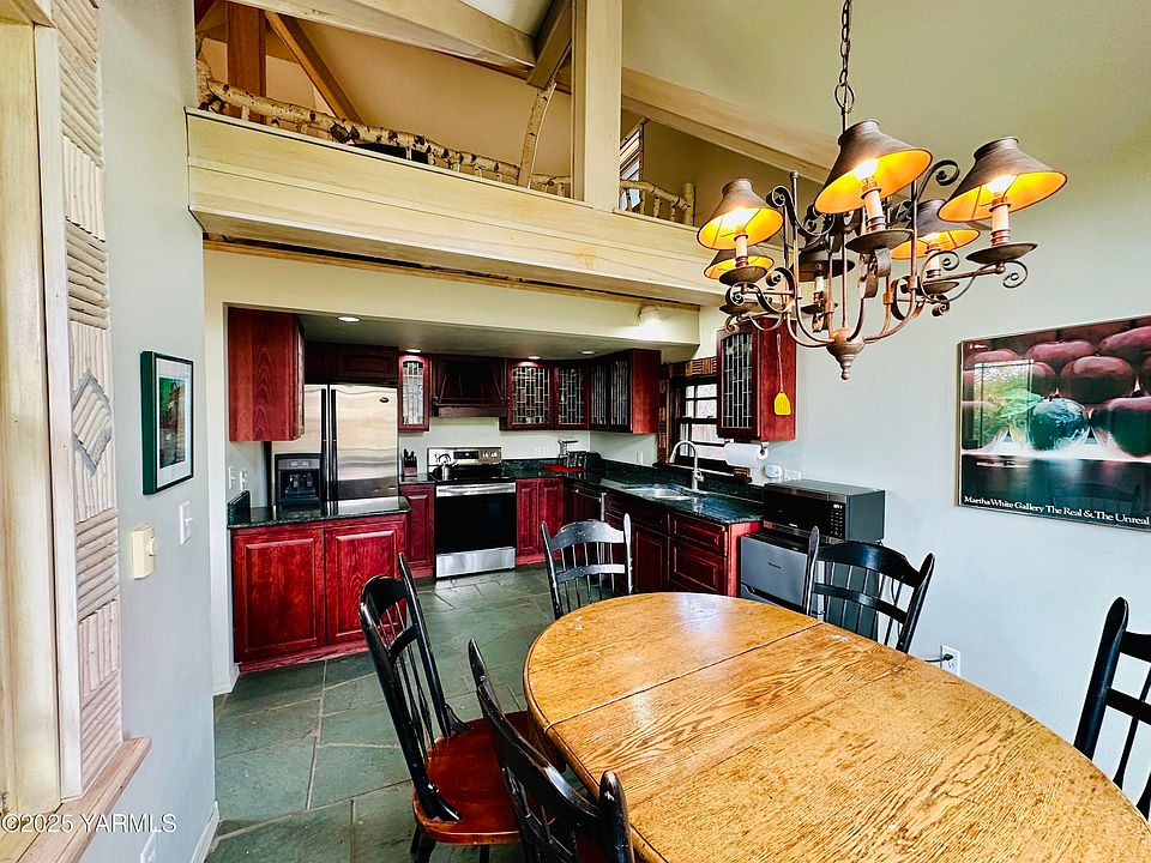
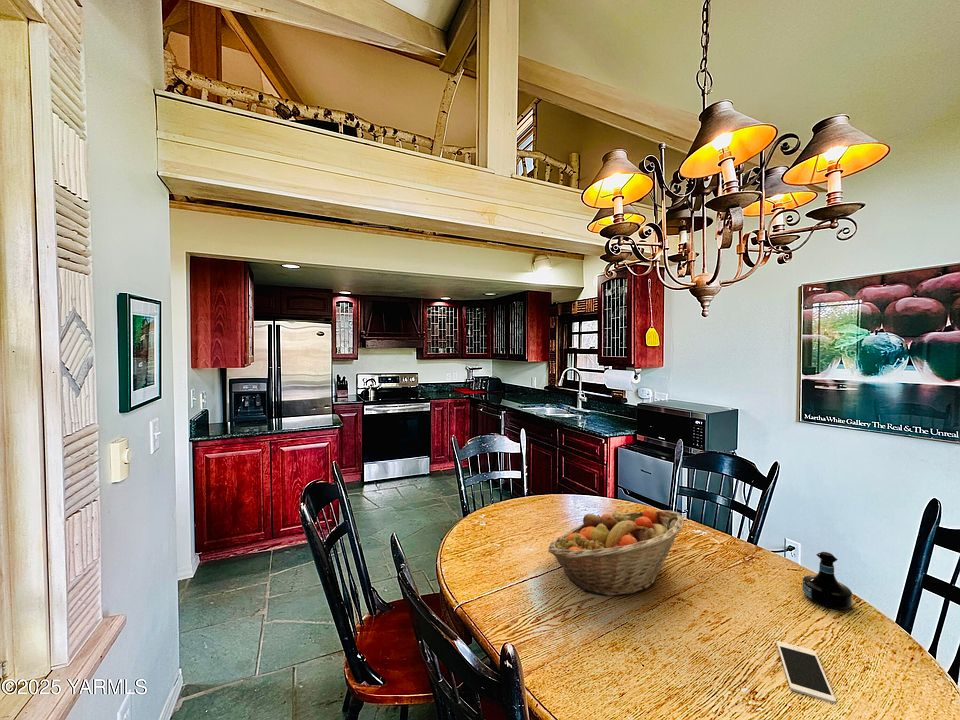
+ fruit basket (616, 542)
+ cell phone (803, 669)
+ tequila bottle (826, 576)
